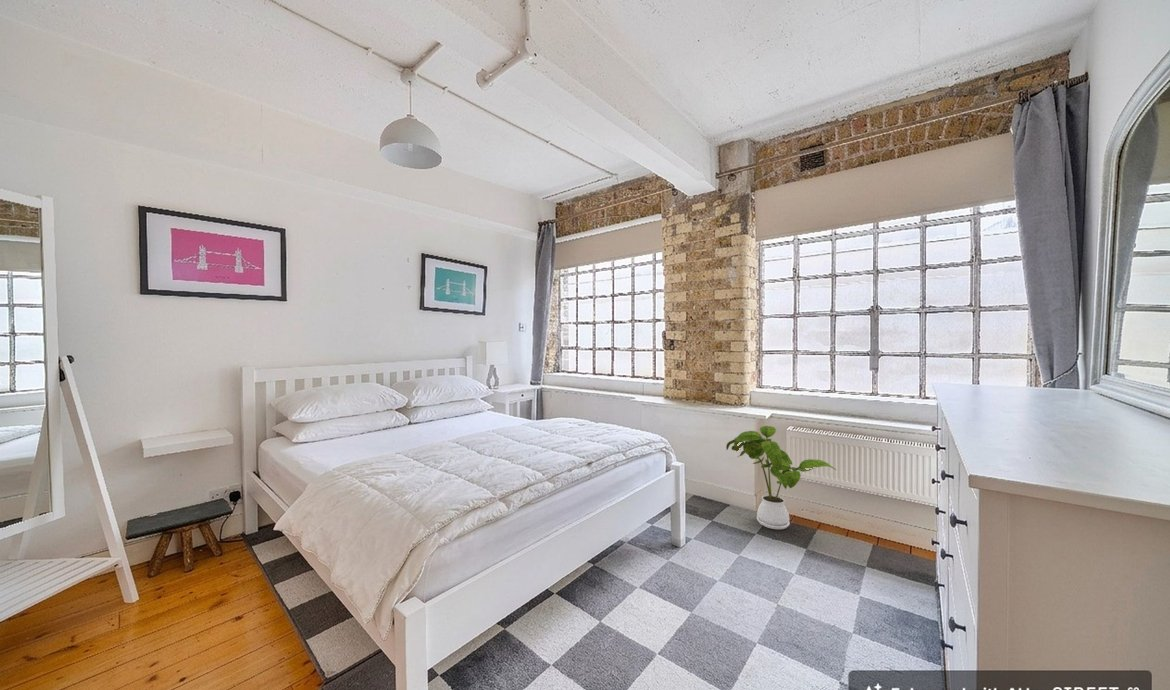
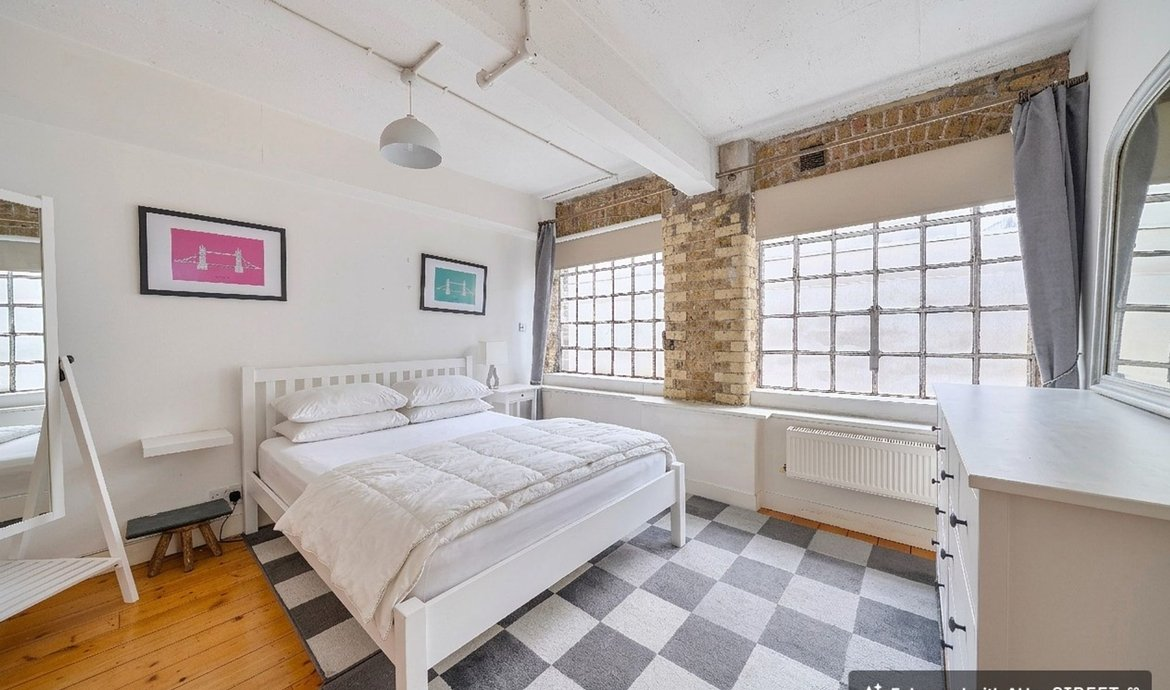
- house plant (775, 476)
